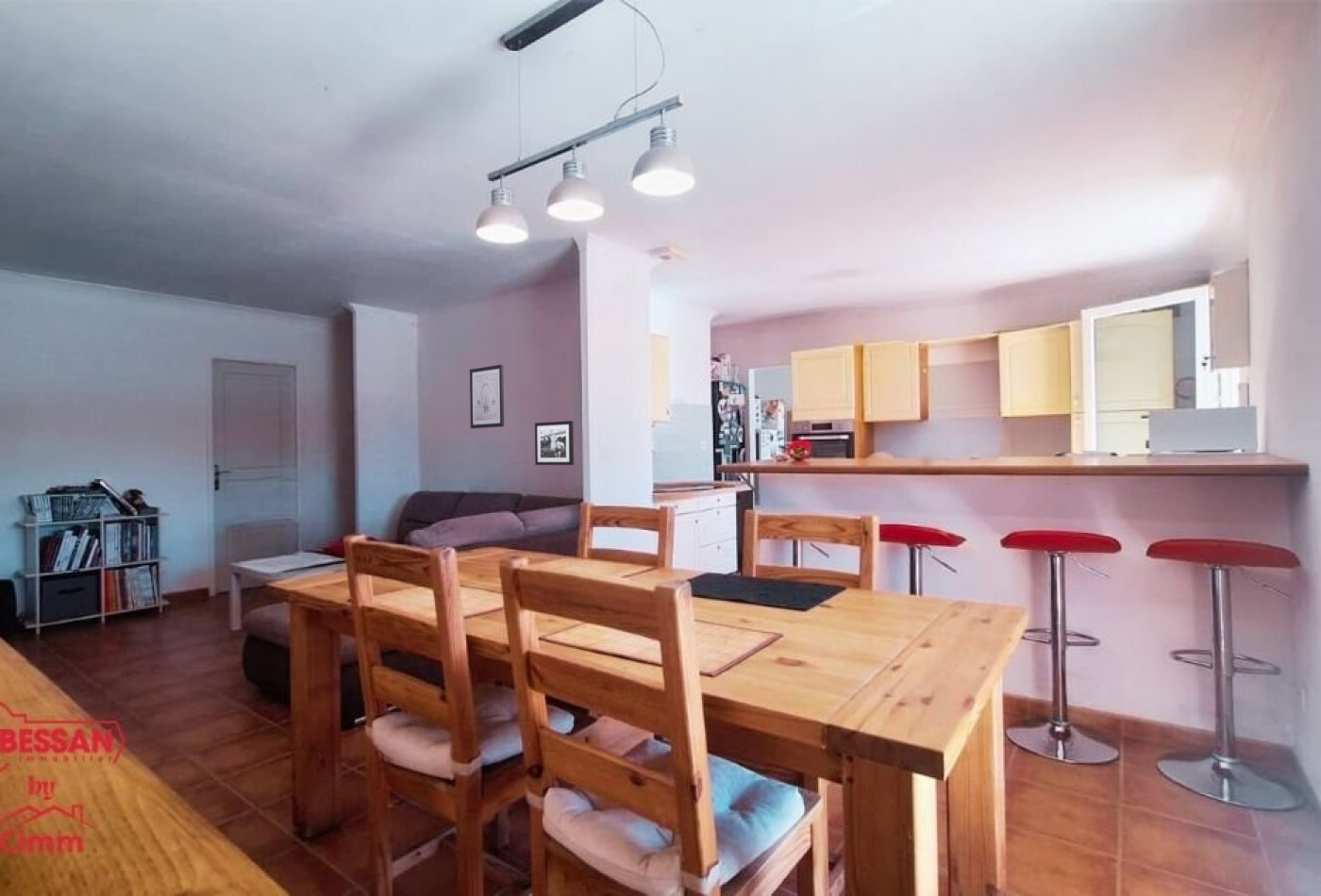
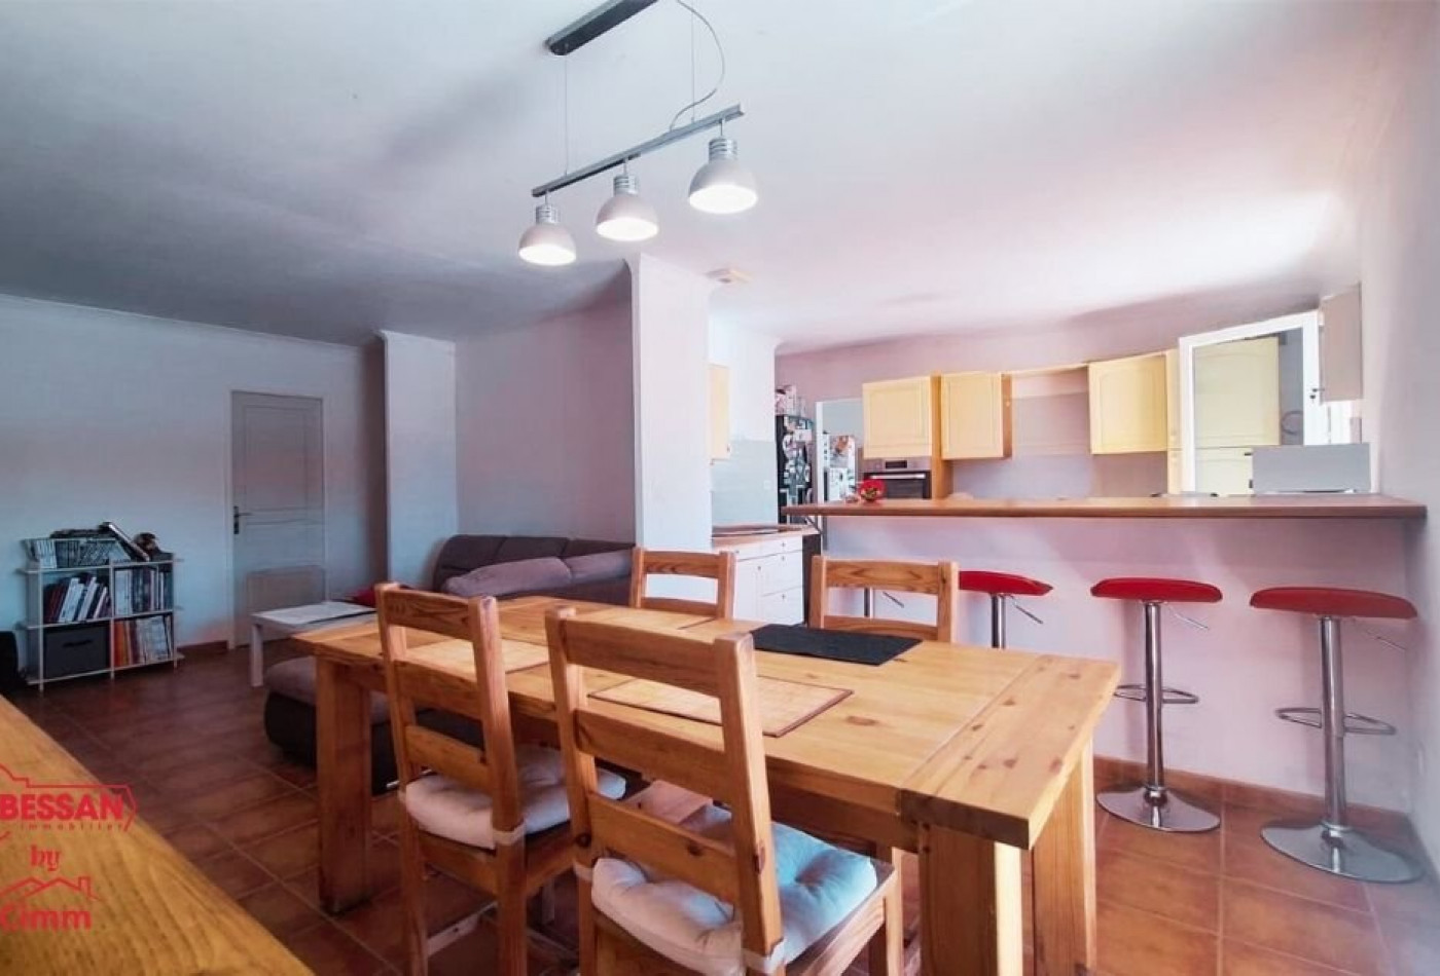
- picture frame (553, 443)
- wall art (486, 397)
